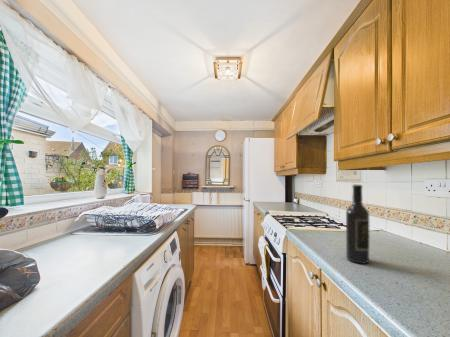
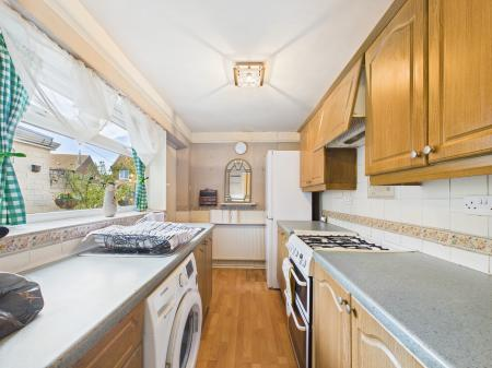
- wine bottle (357, 222)
